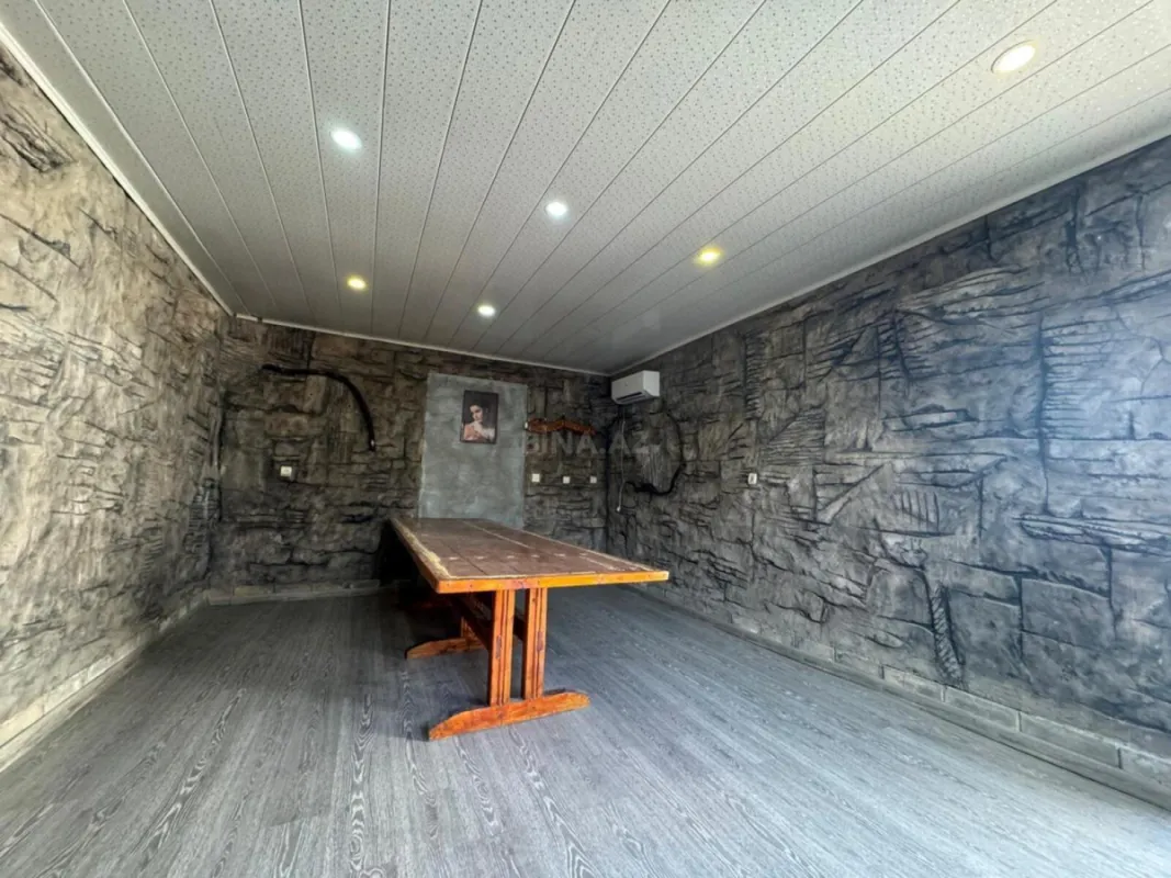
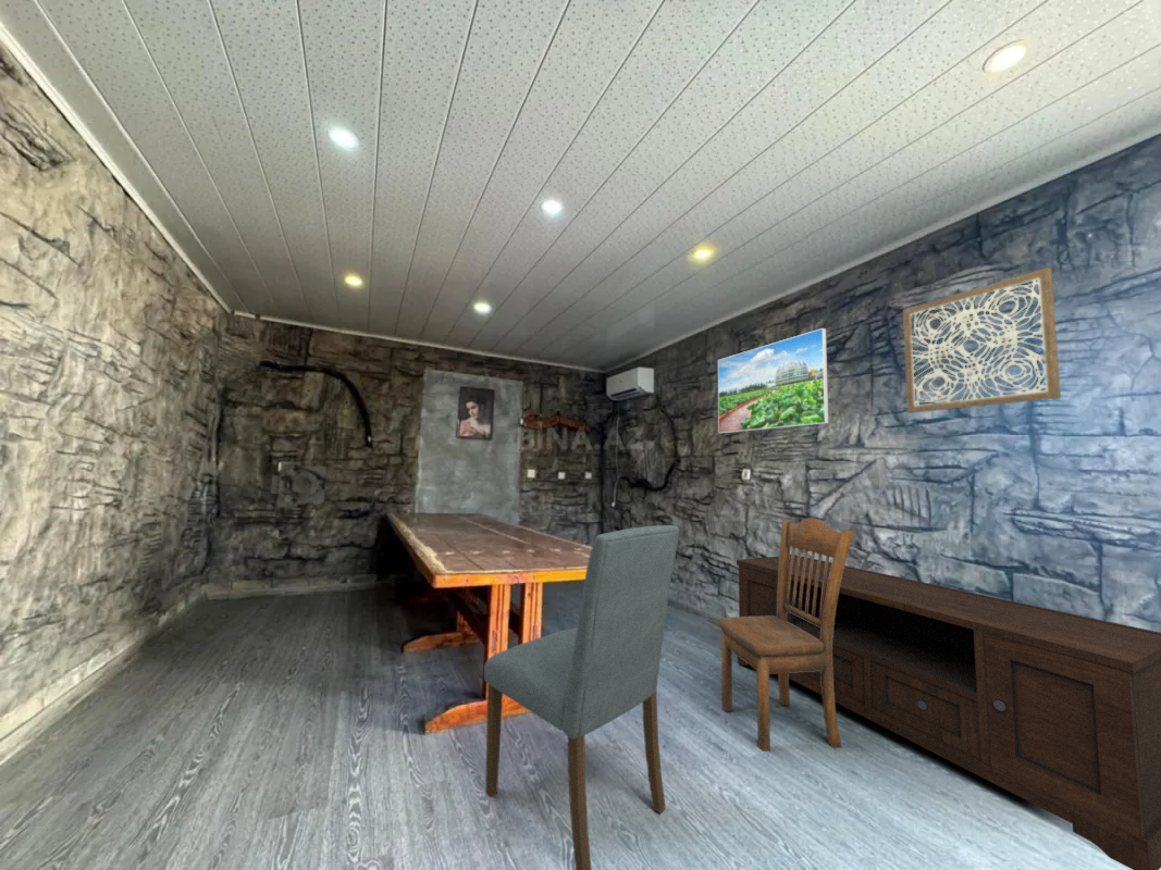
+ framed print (765, 387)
+ decorative relief (298, 484)
+ wall art (973, 351)
+ dining chair (777, 619)
+ dining chair (582, 657)
+ media console (899, 654)
